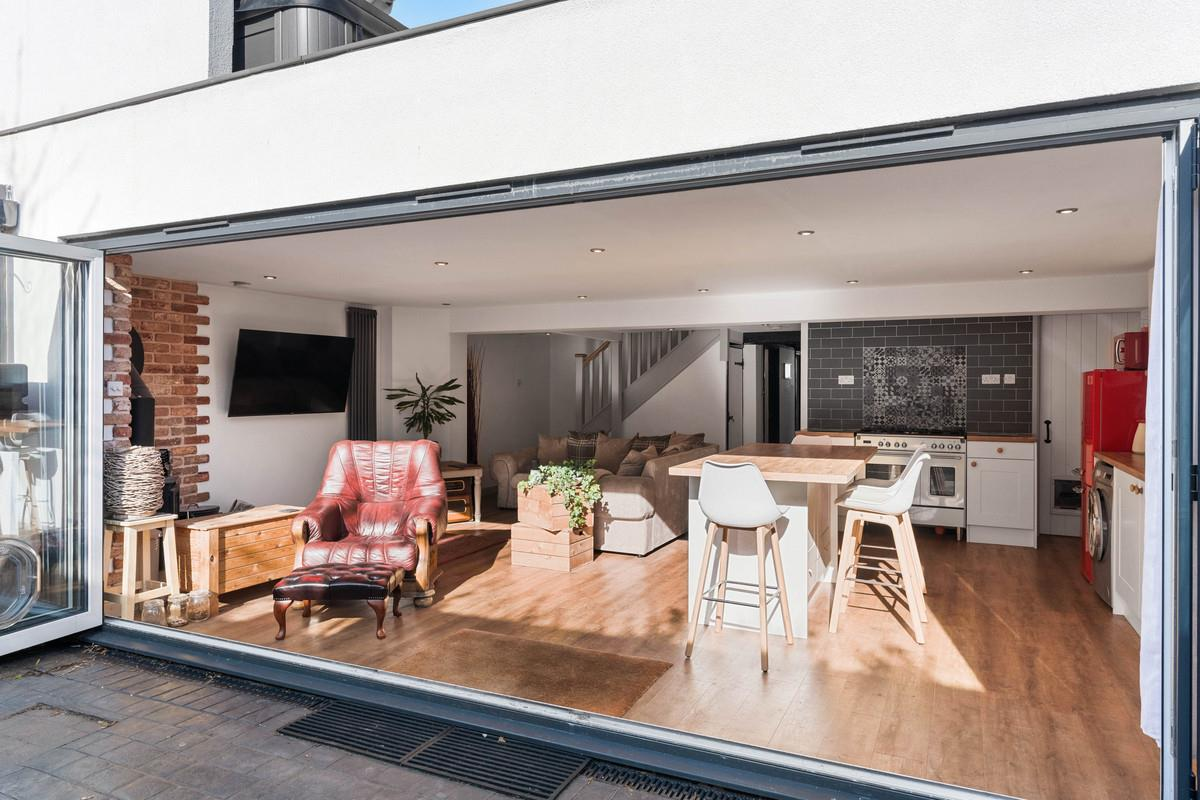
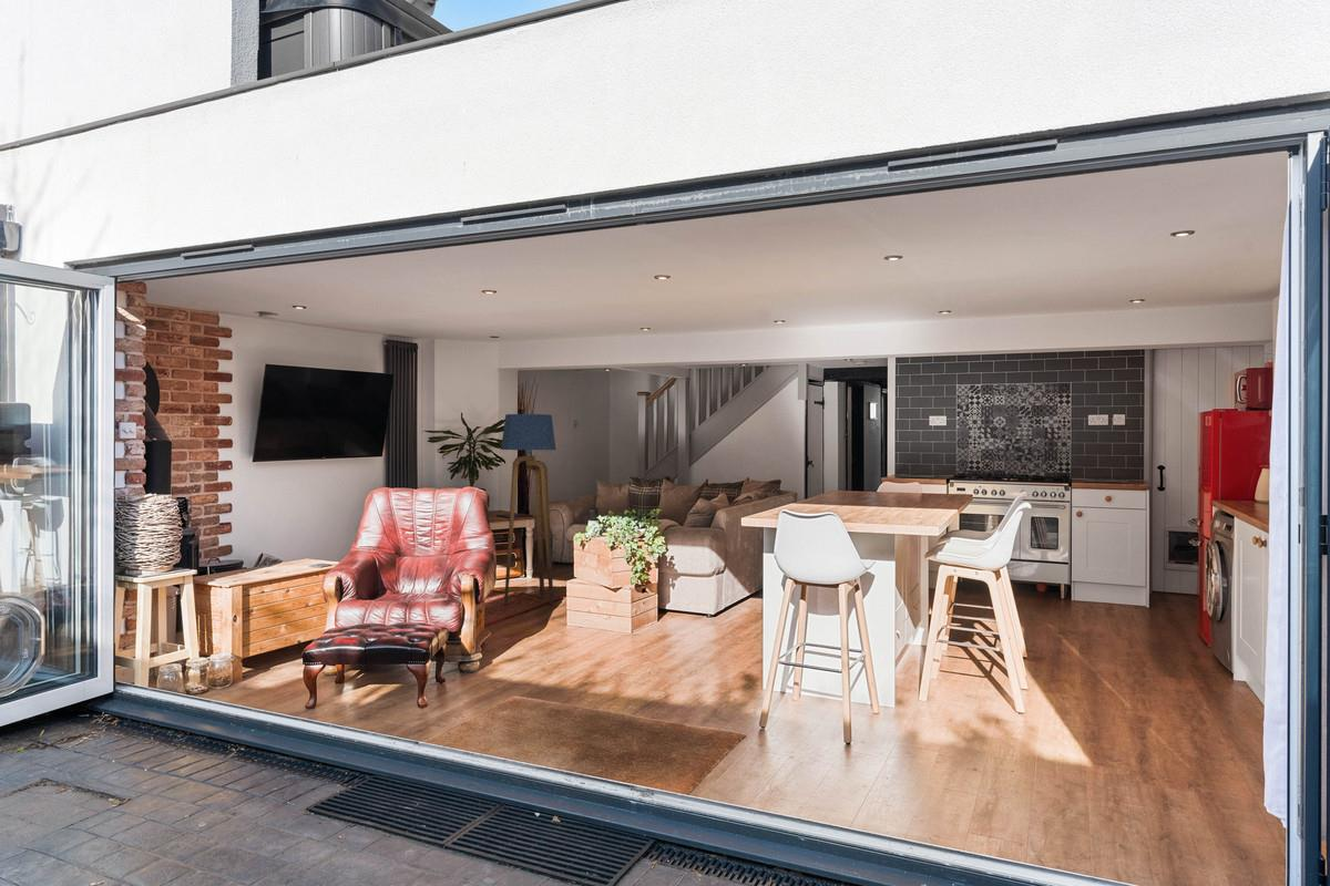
+ floor lamp (536, 508)
